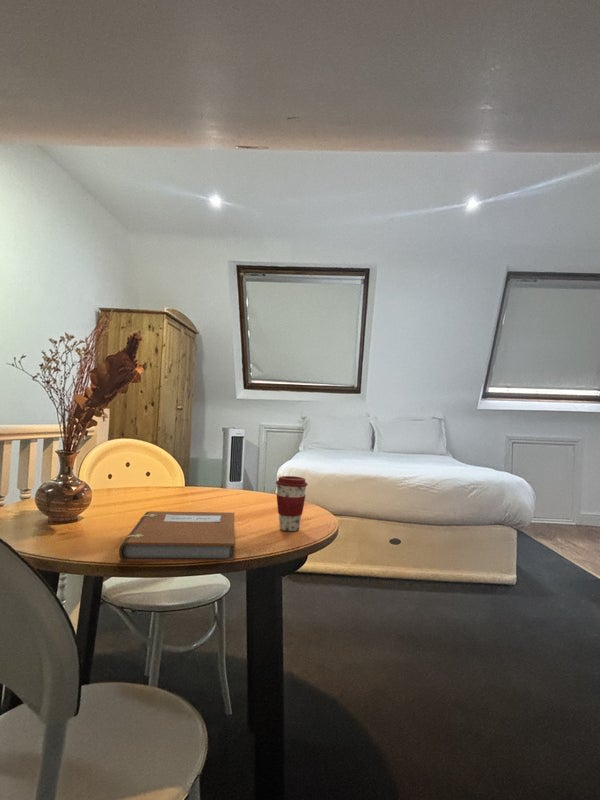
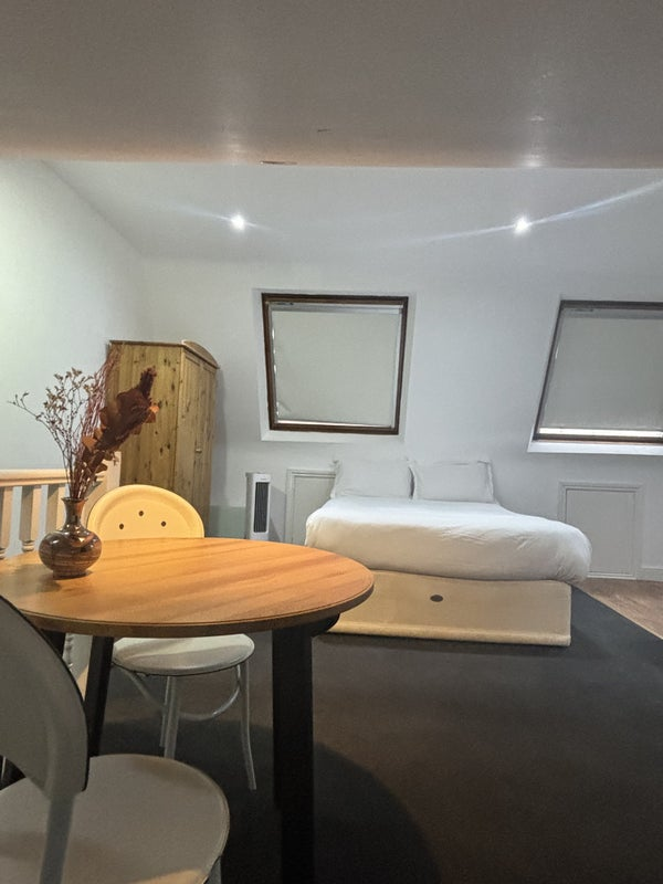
- coffee cup (290, 503)
- notebook (183, 533)
